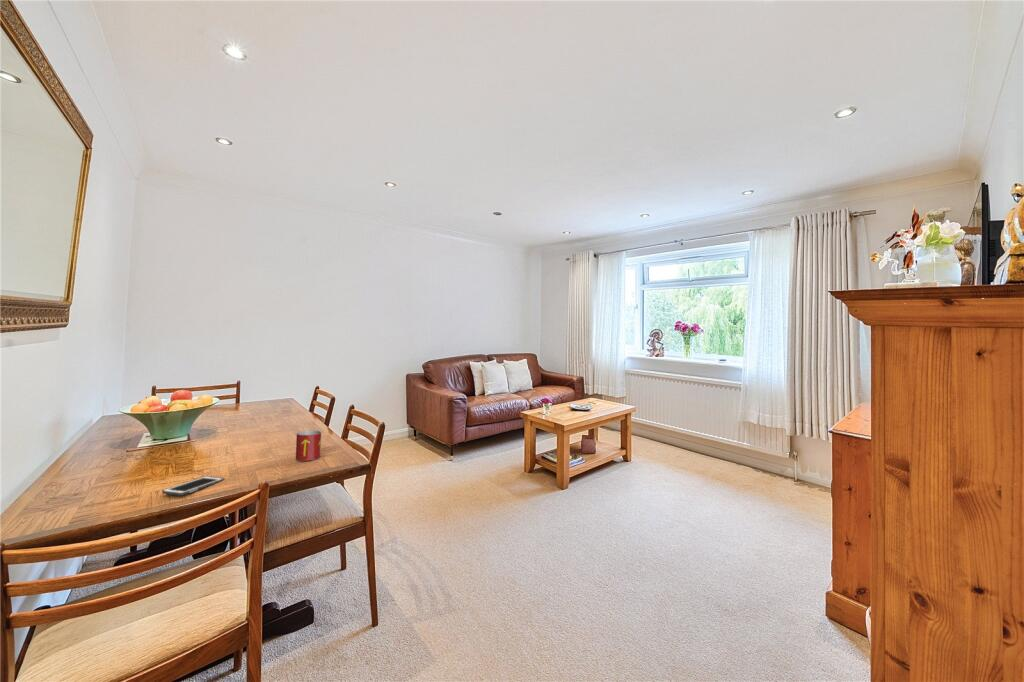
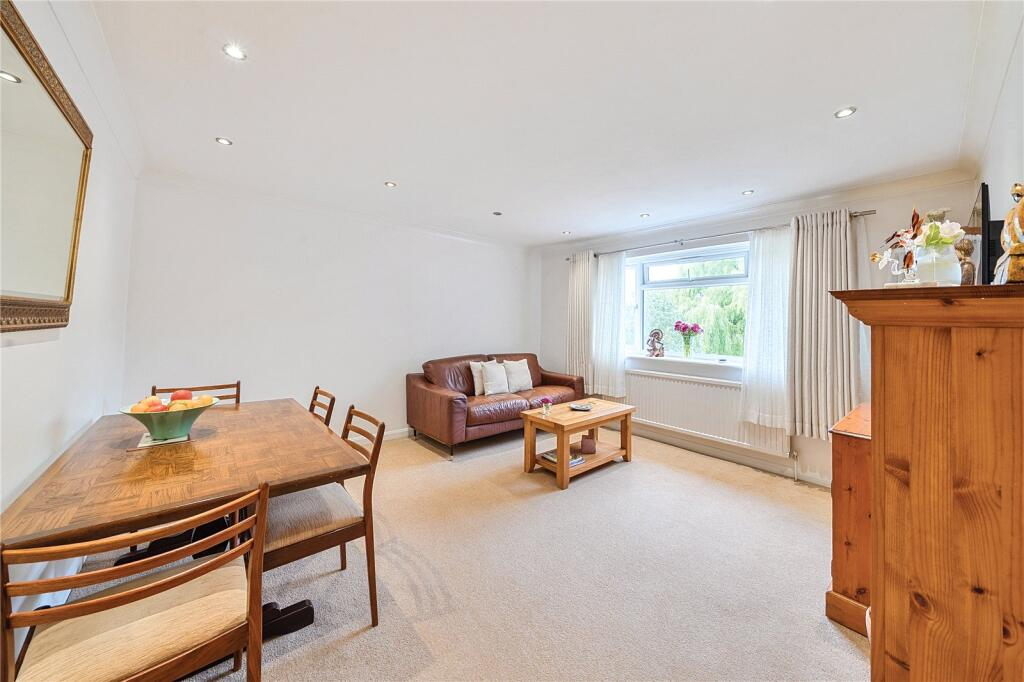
- cell phone (194, 485)
- mug (310, 444)
